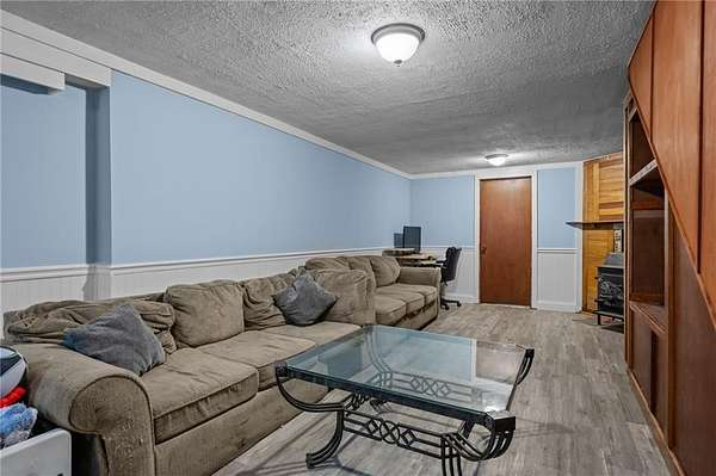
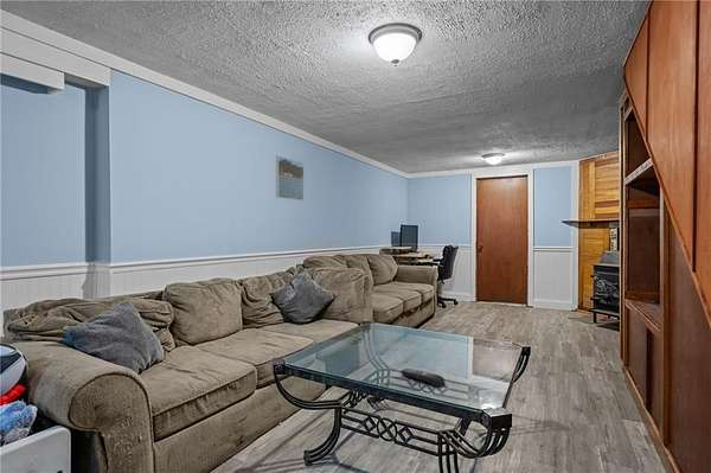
+ remote control (422, 376)
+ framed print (290, 179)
